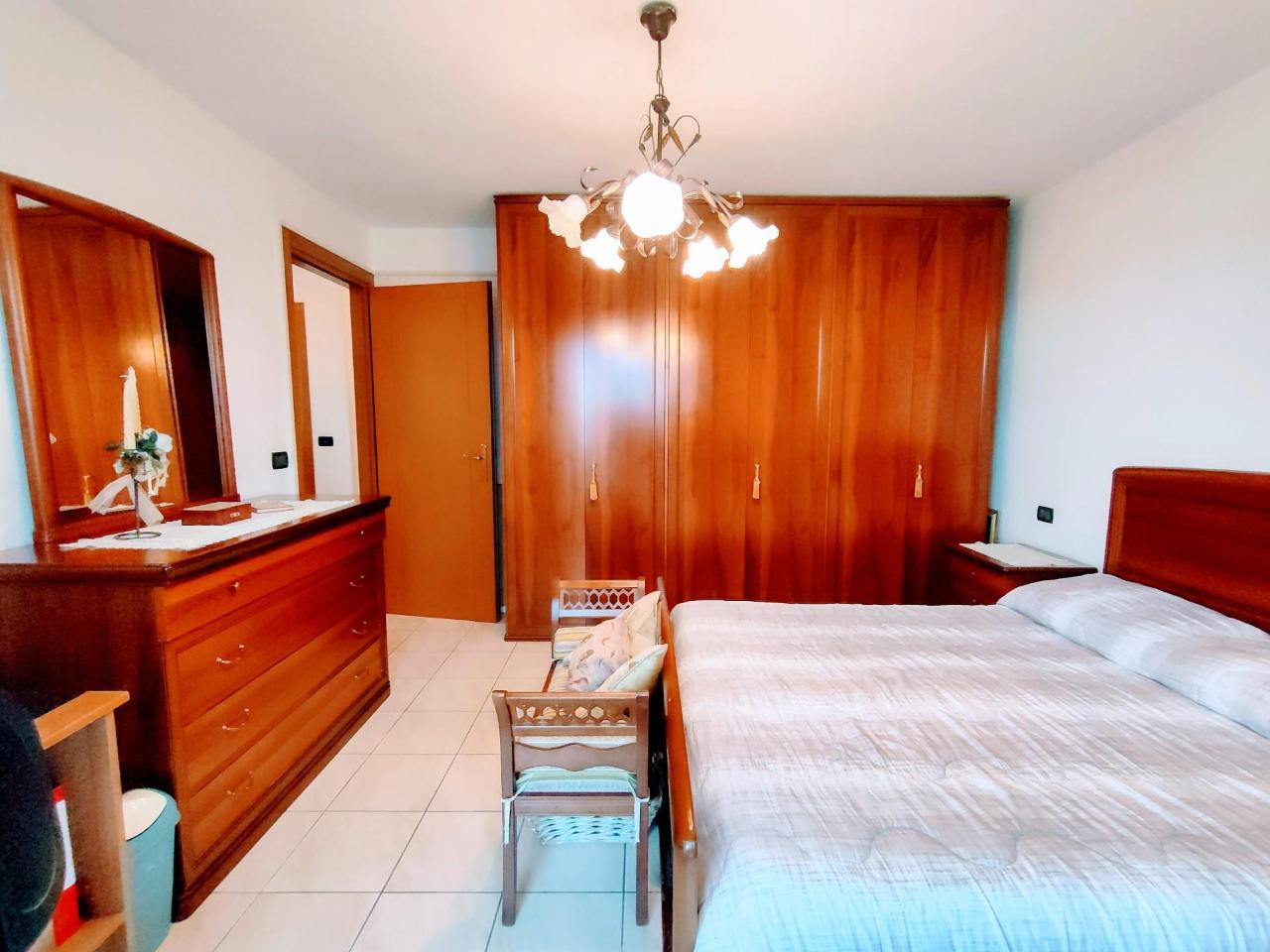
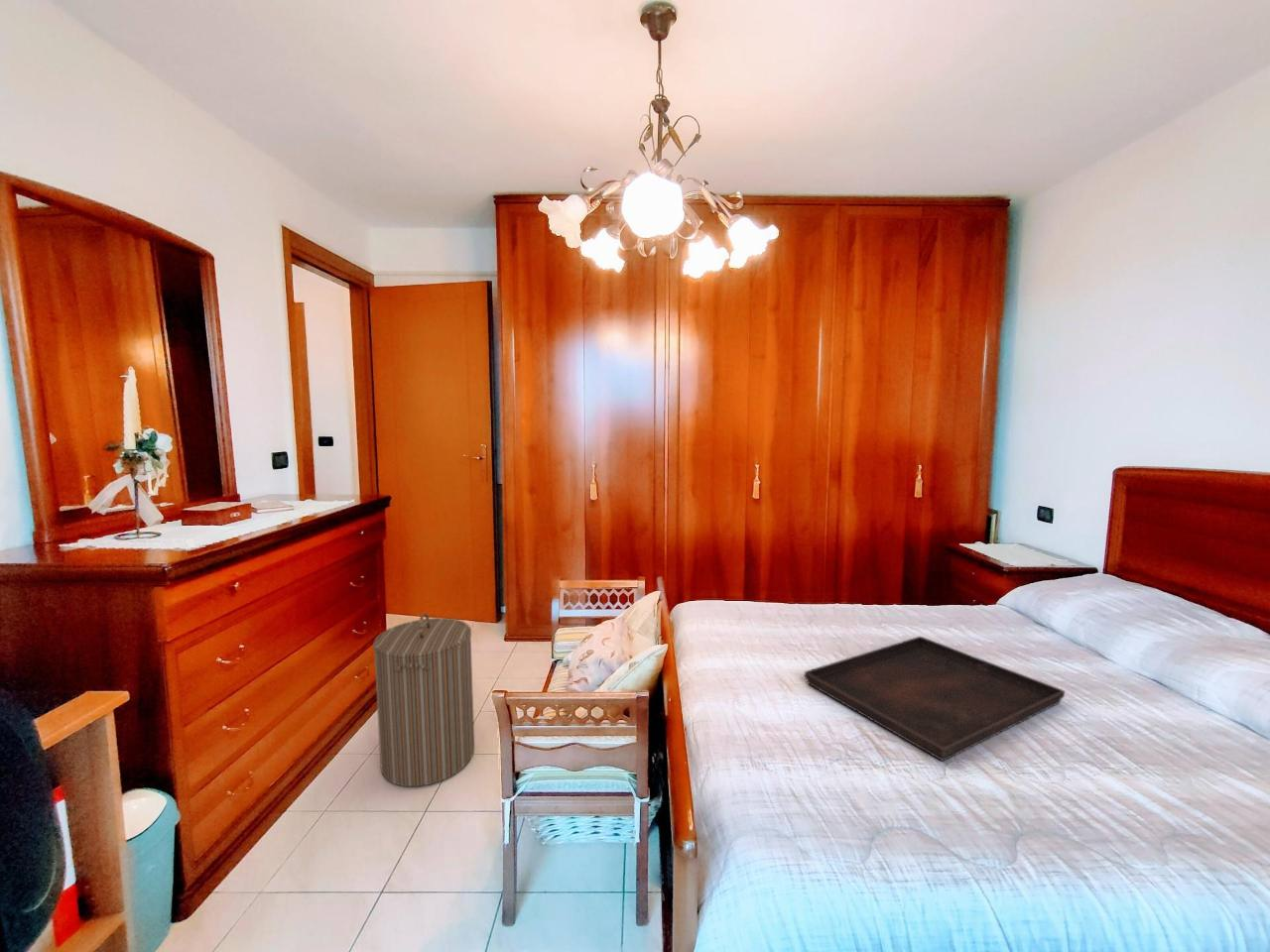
+ laundry hamper (426, 687)
+ serving tray (929, 686)
